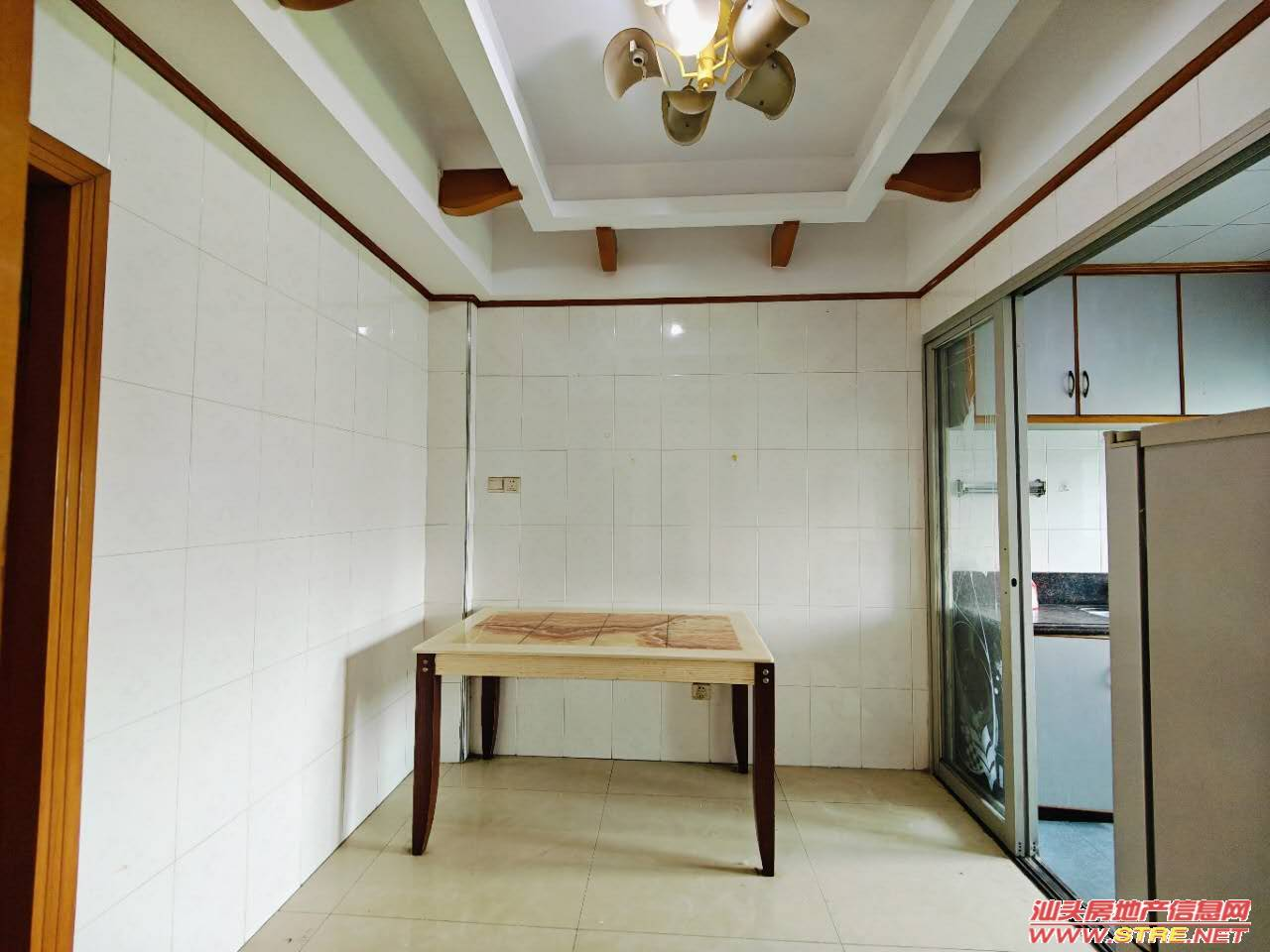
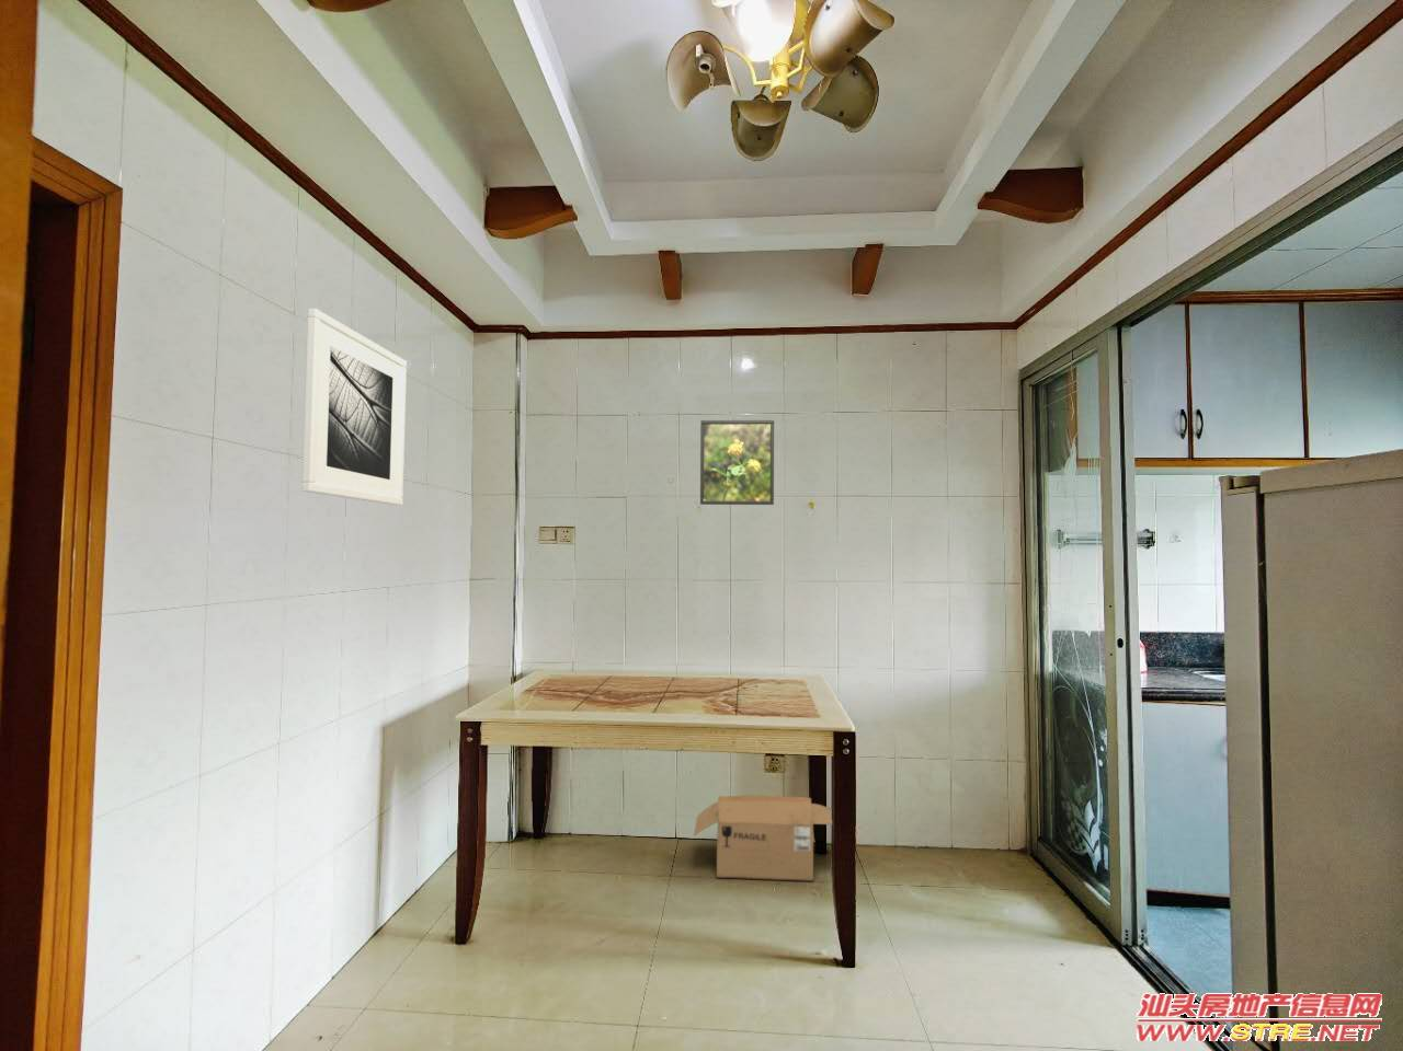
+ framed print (737, 461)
+ cardboard box (766, 825)
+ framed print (360, 417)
